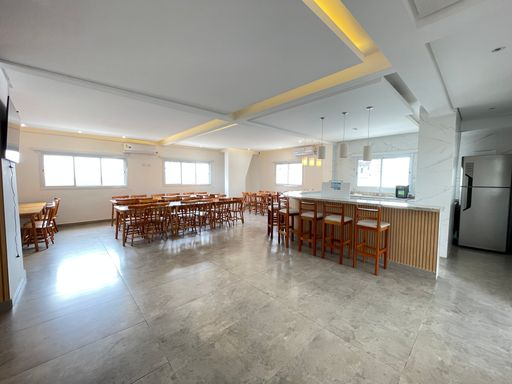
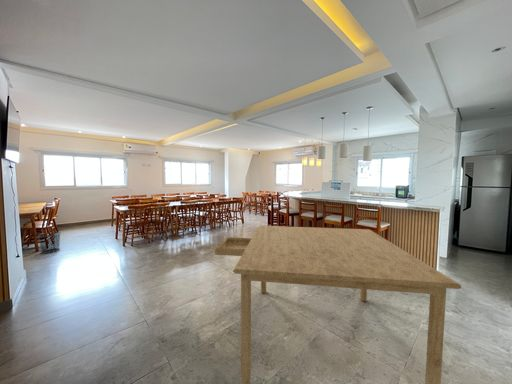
+ waste bin (49, 242)
+ dining table (302, 284)
